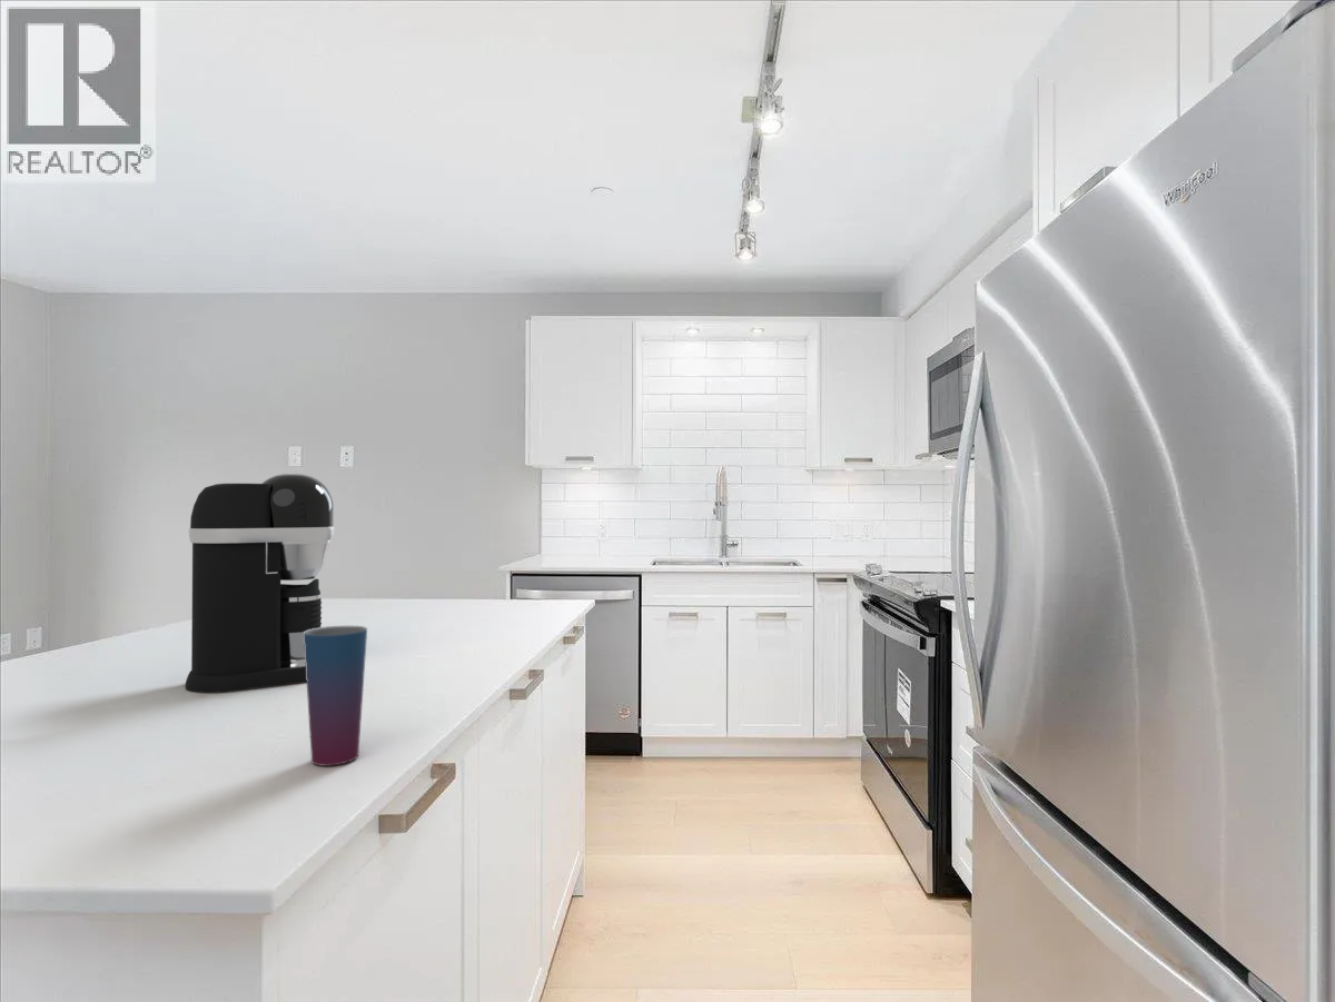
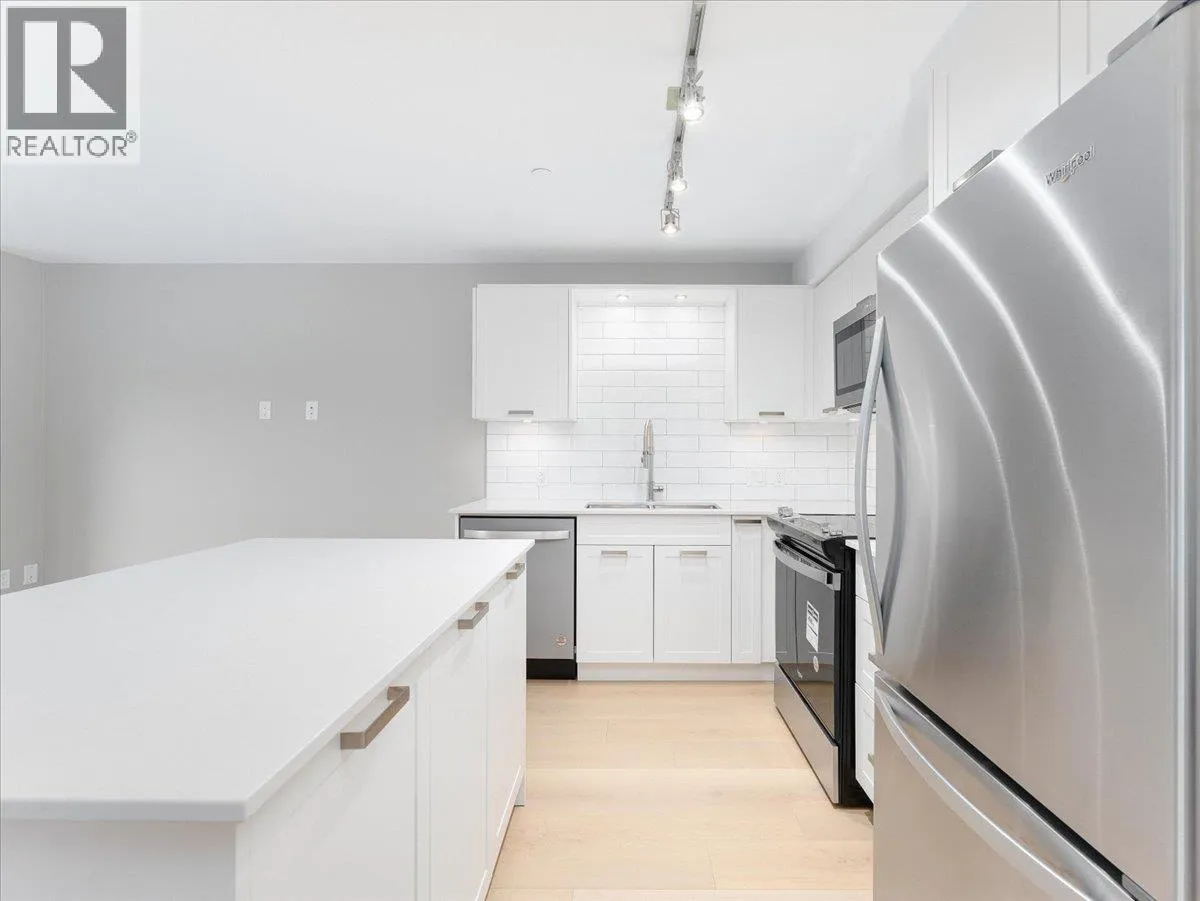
- cup (335, 694)
- coffee maker (265, 575)
